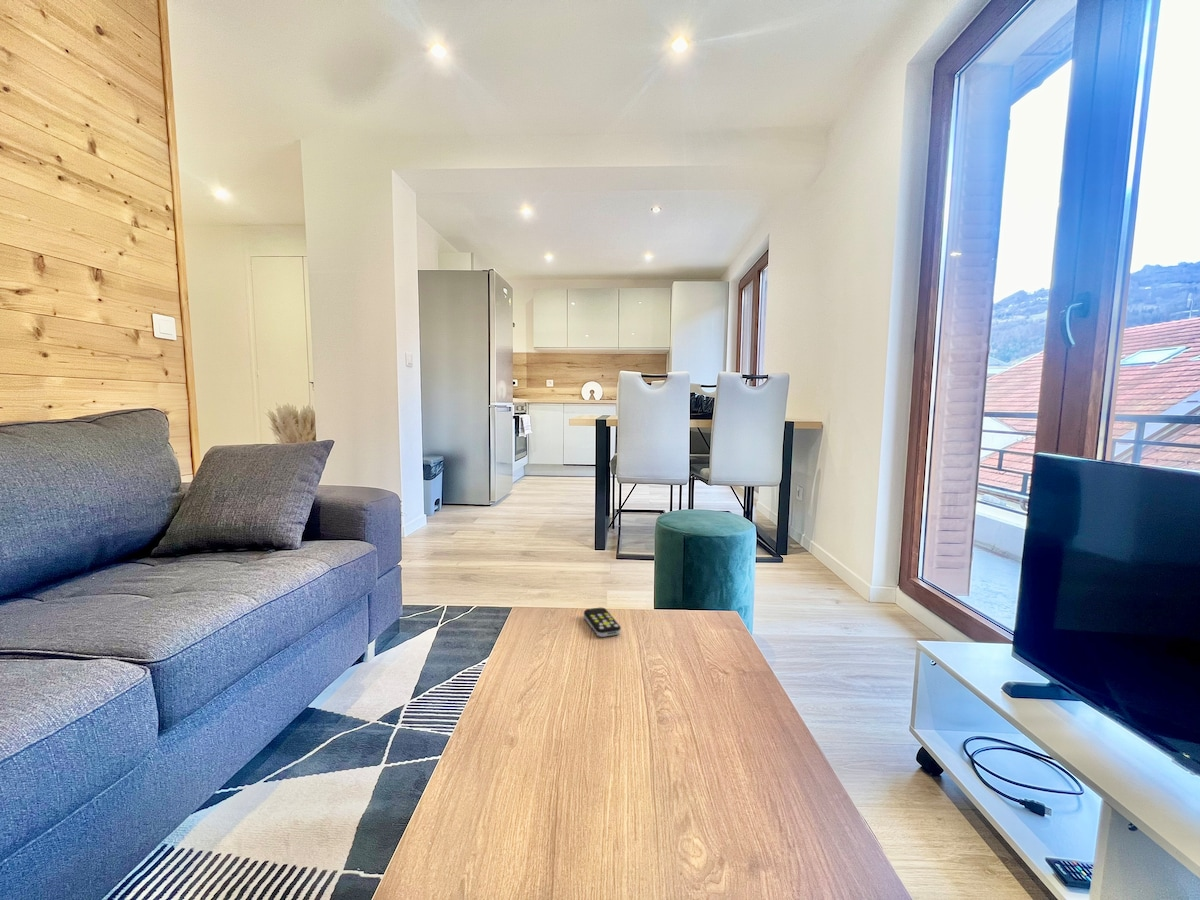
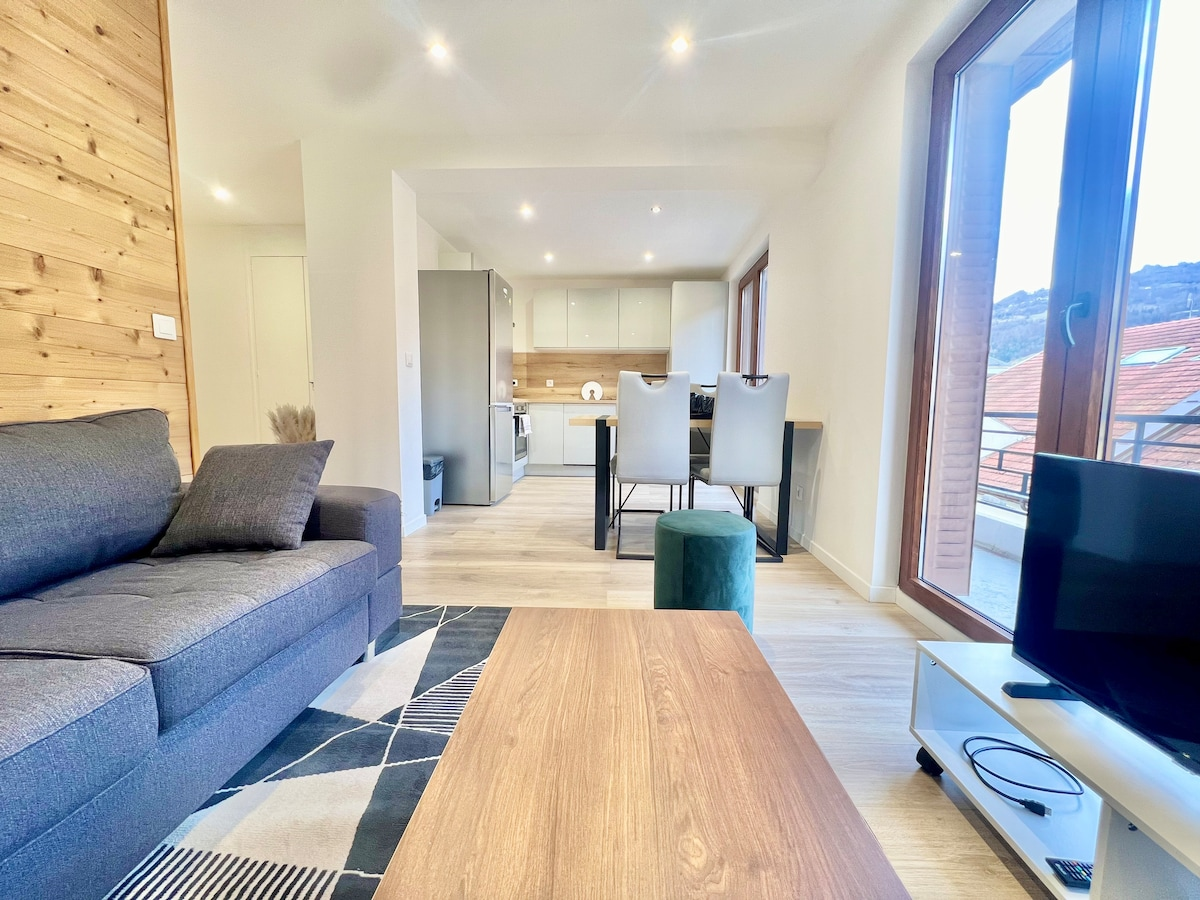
- remote control (601, 621)
